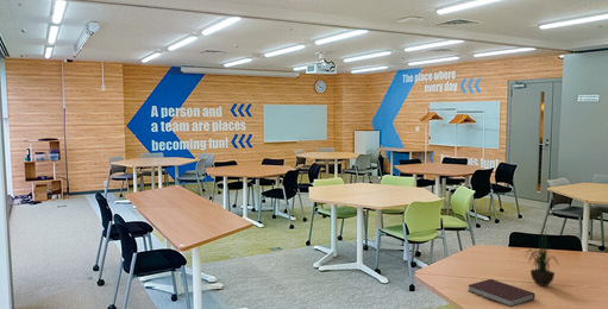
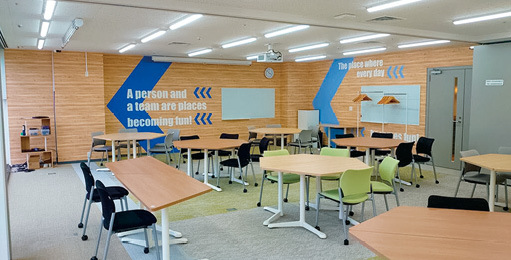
- potted plant (540, 252)
- notebook (500, 291)
